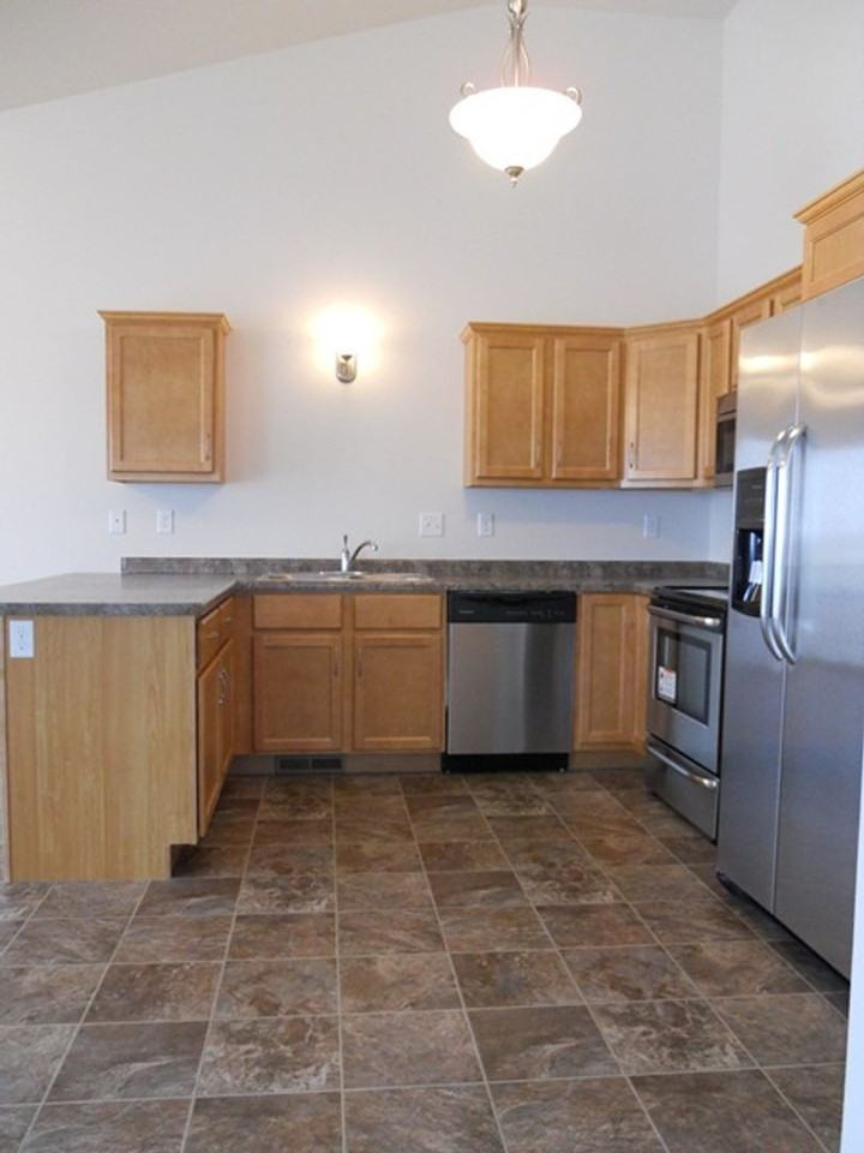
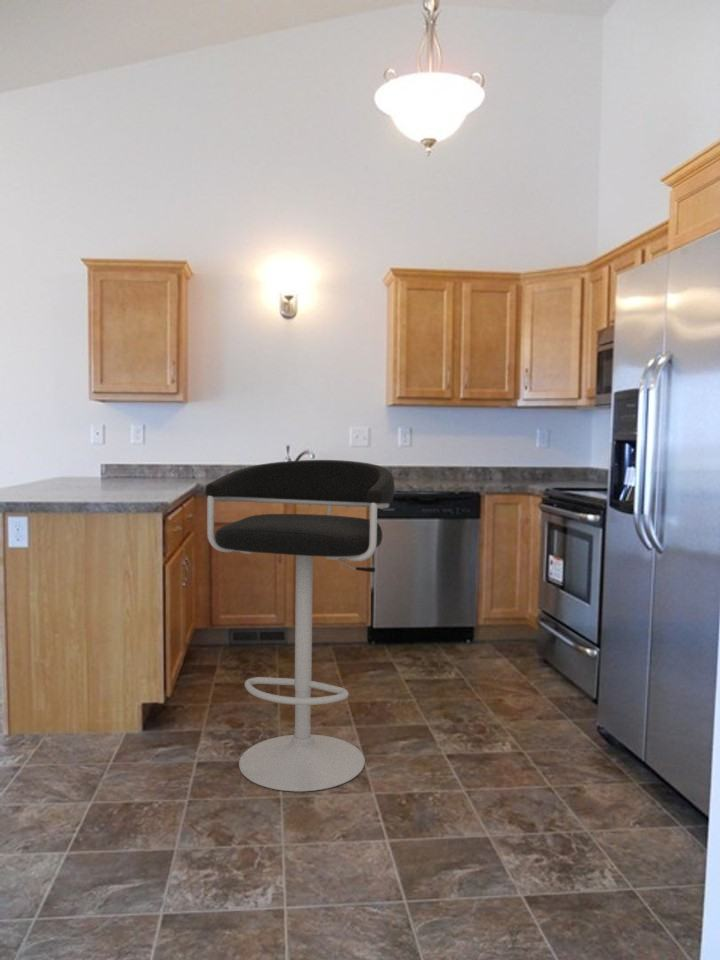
+ bar stool (306, 611)
